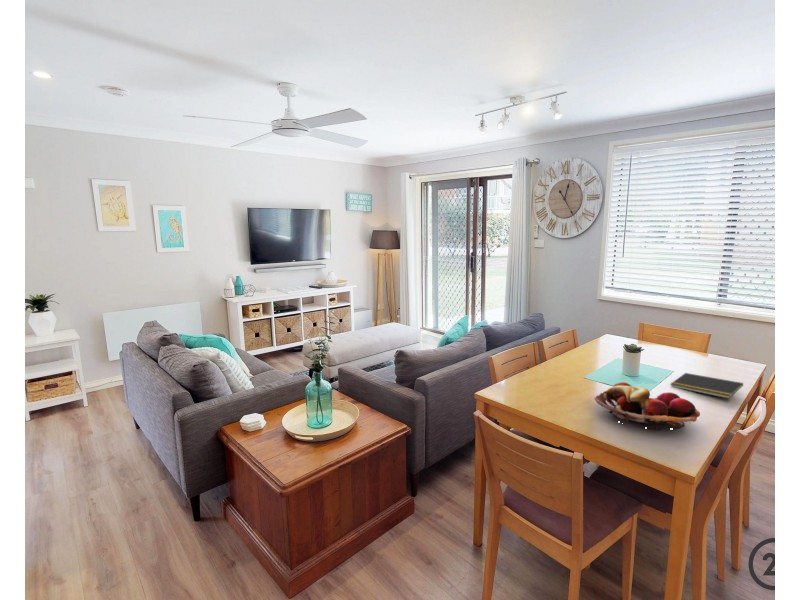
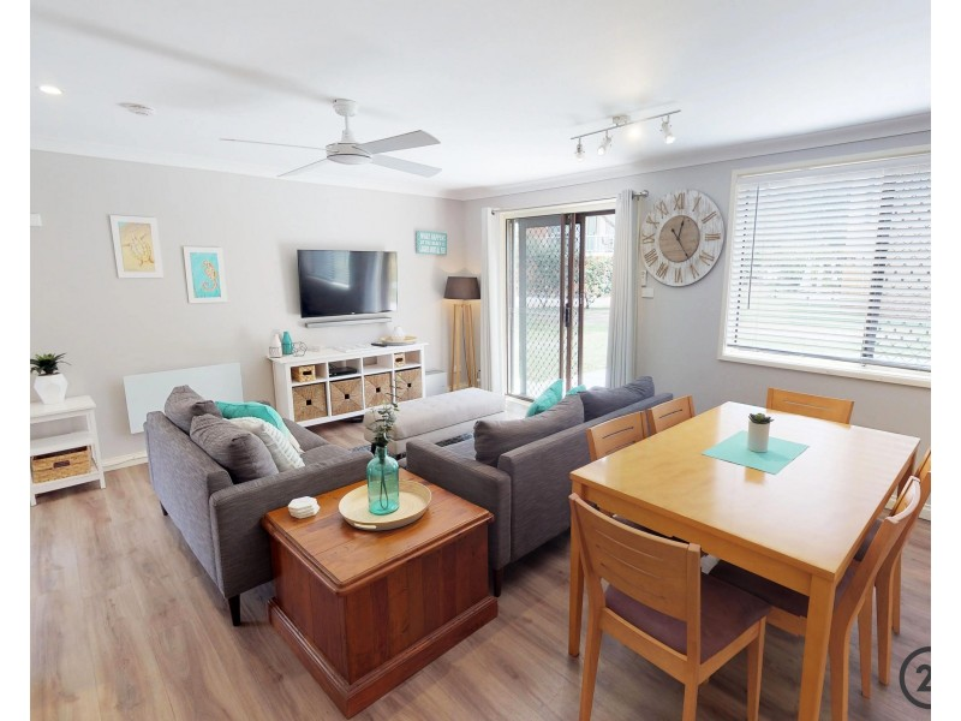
- notepad (705, 384)
- fruit basket (644, 403)
